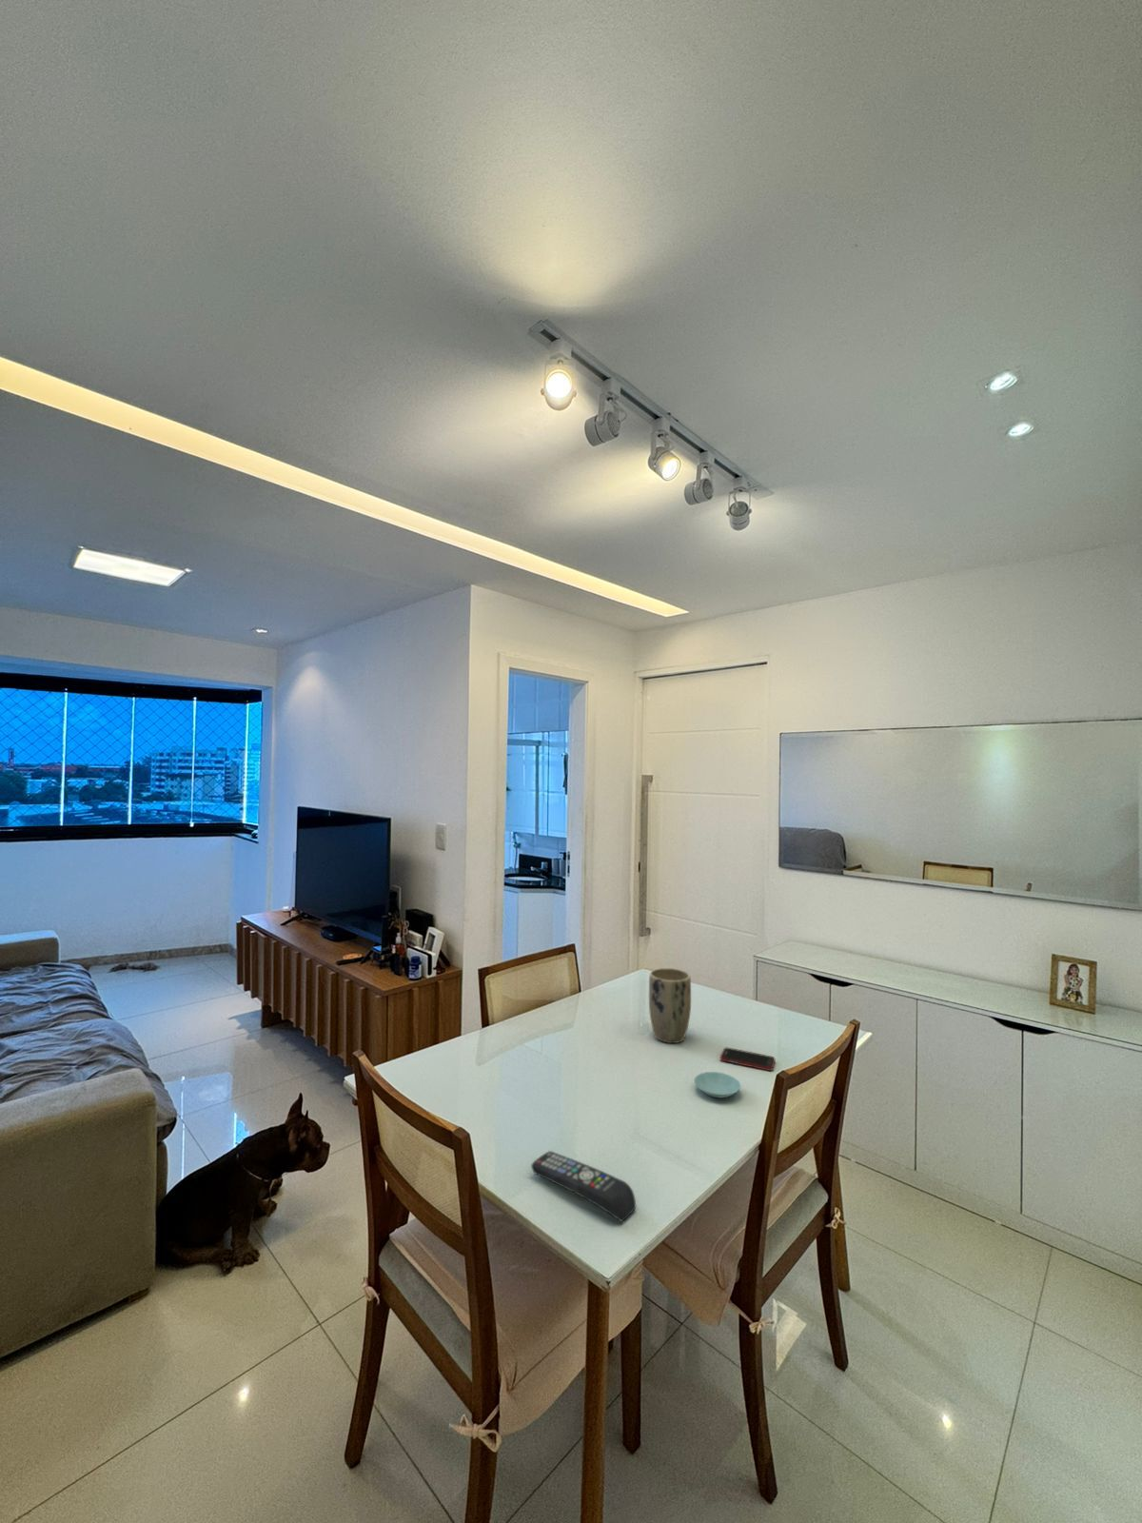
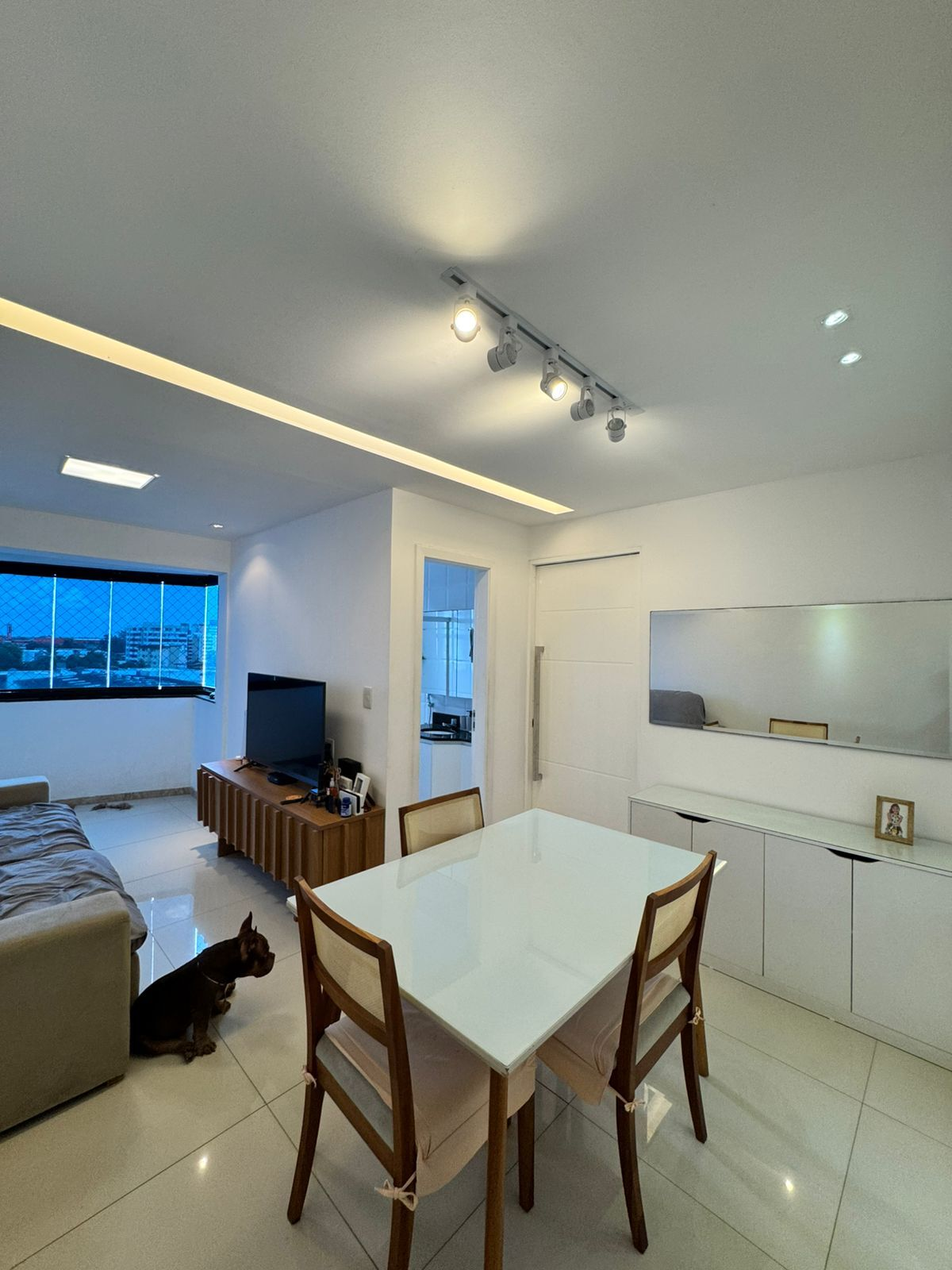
- plant pot (669, 1005)
- remote control (582, 1180)
- cell phone (747, 1059)
- saucer (716, 1086)
